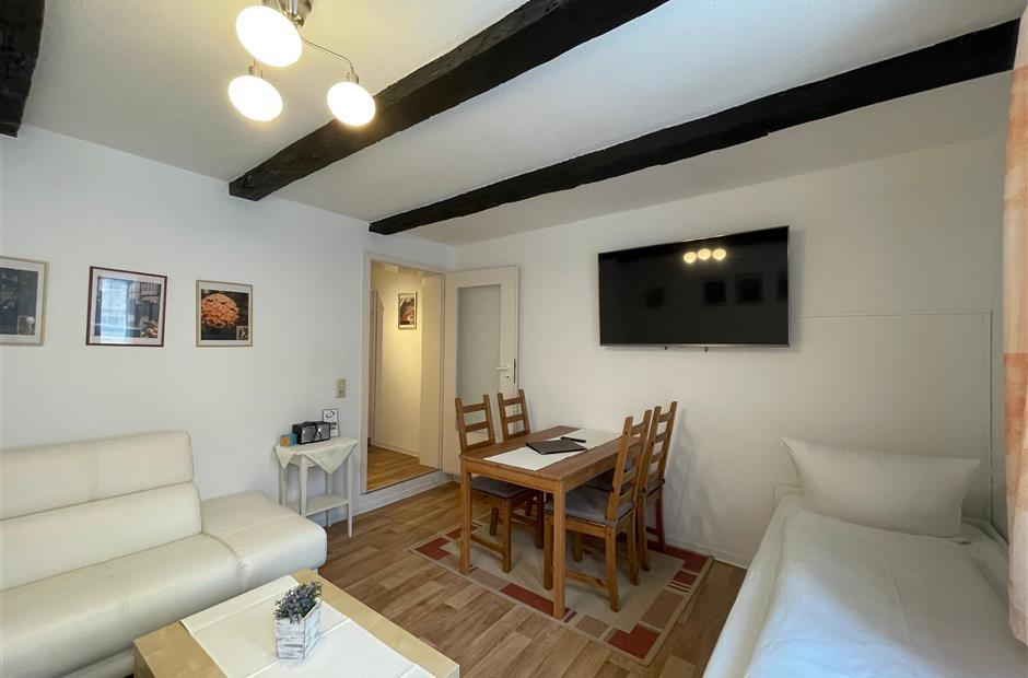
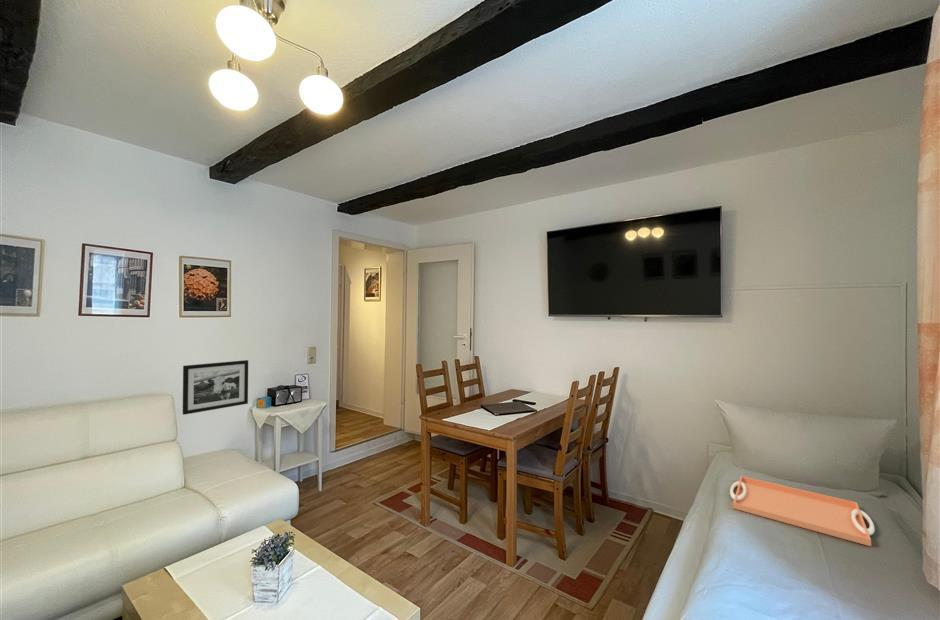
+ serving tray (795, 505)
+ picture frame (217, 385)
